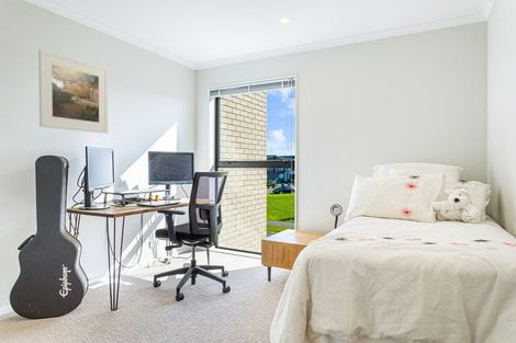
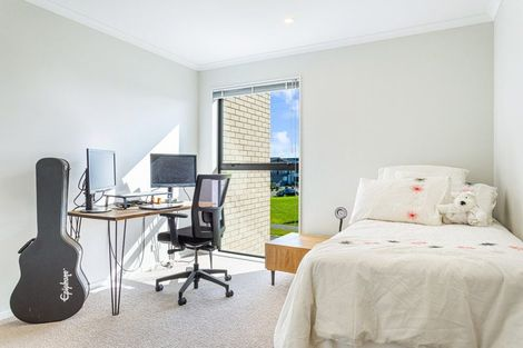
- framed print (76, 94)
